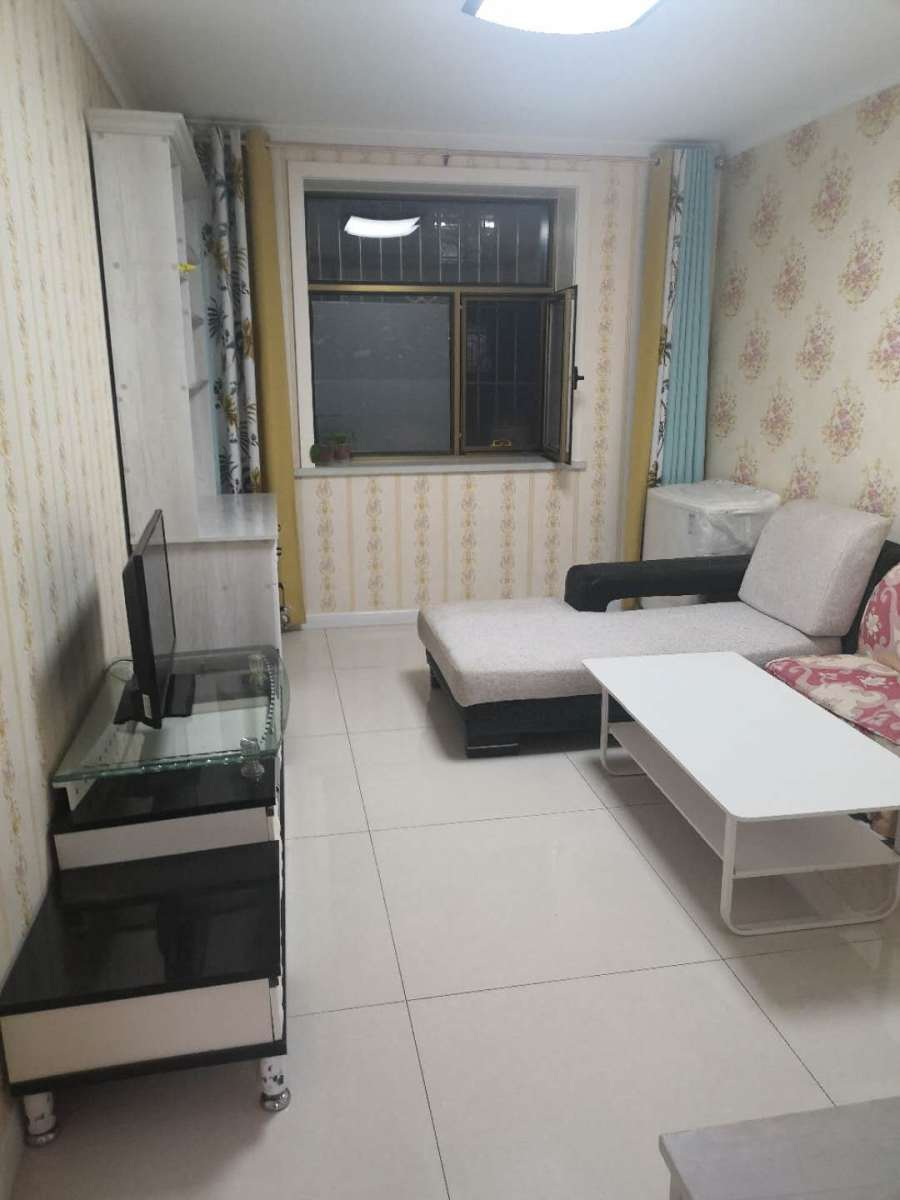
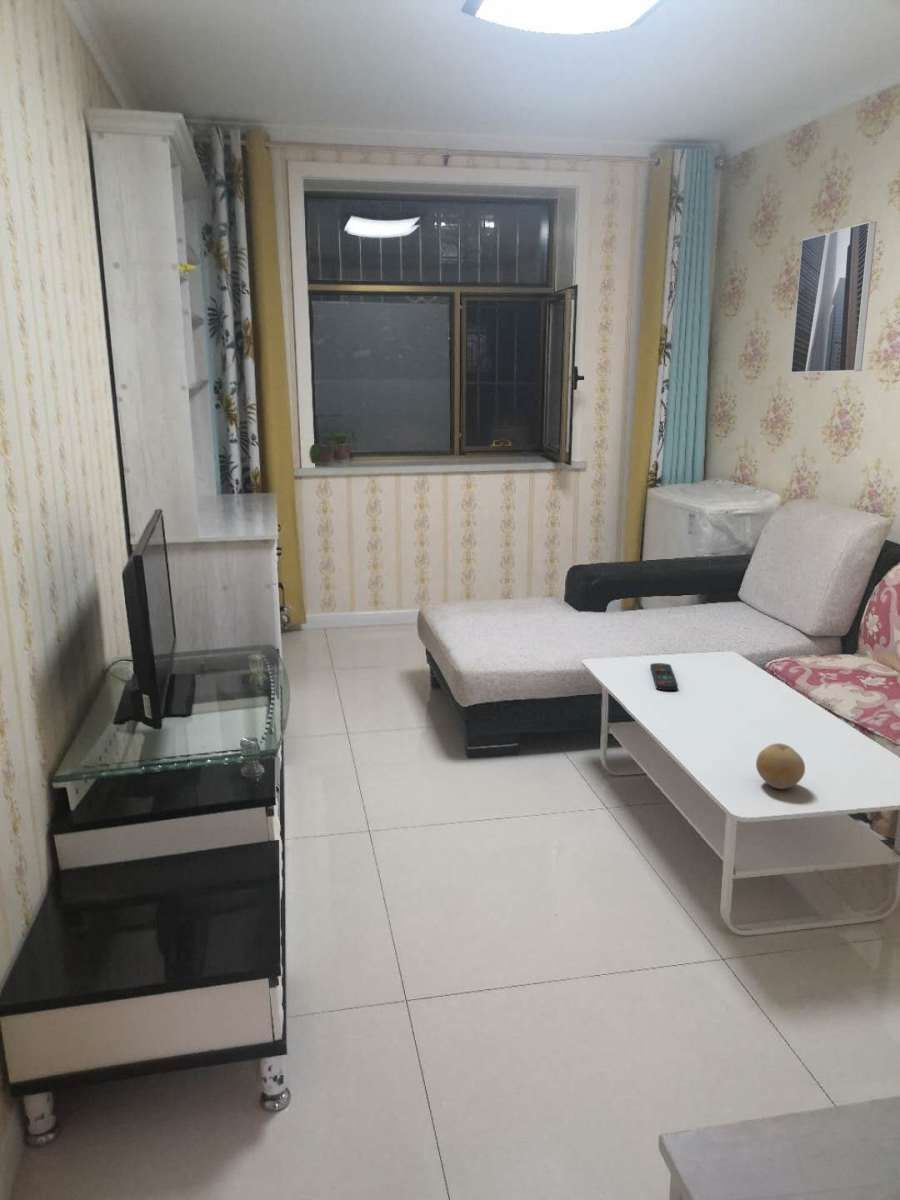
+ remote control (663, 675)
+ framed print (830, 302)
+ fruit (780, 766)
